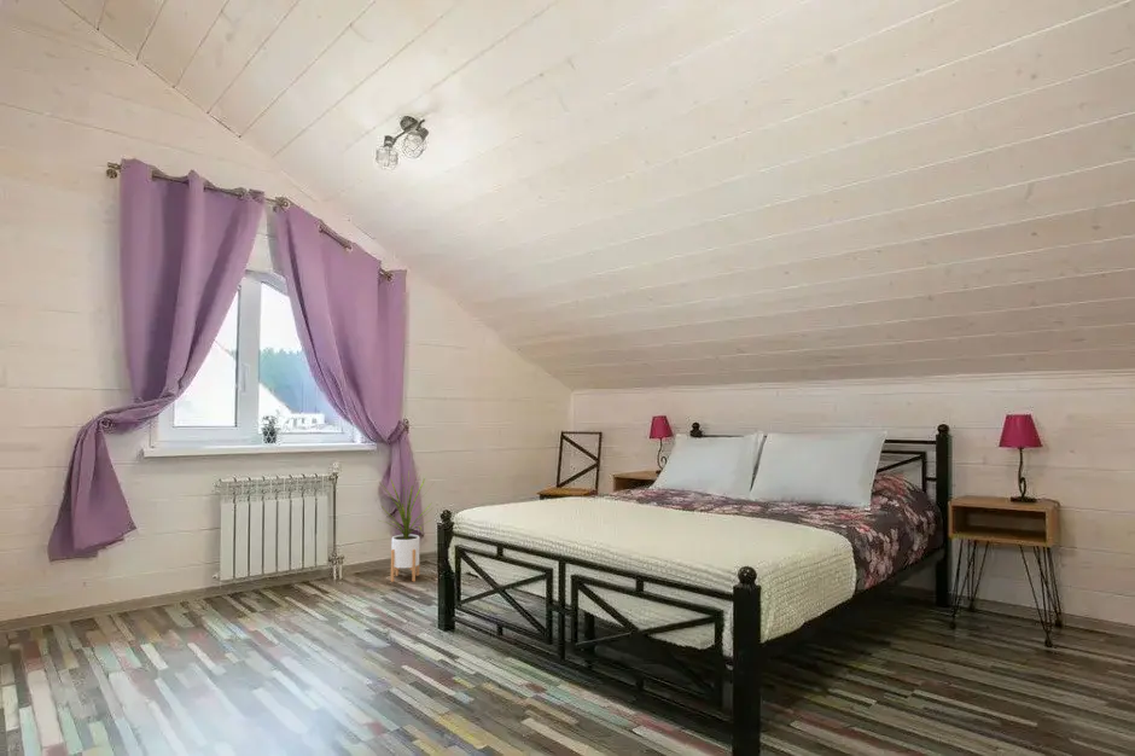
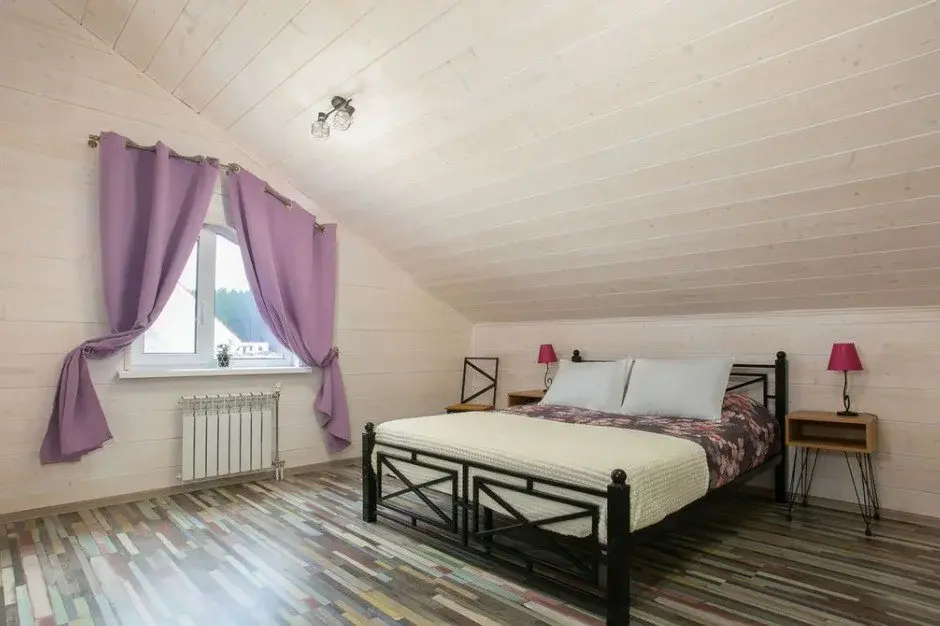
- house plant (406, 523)
